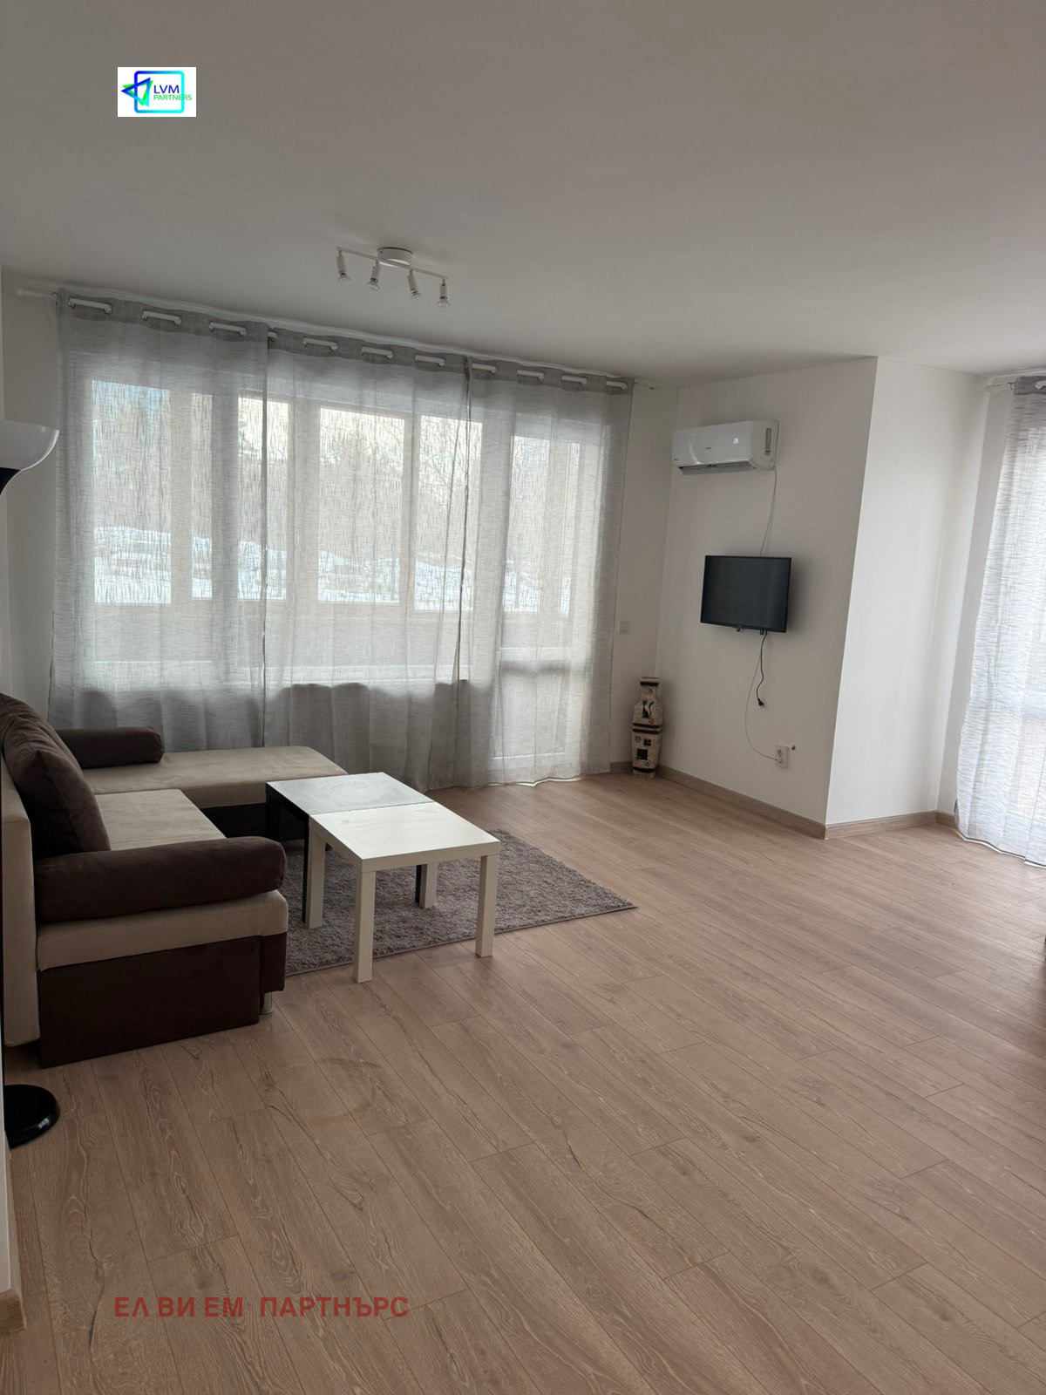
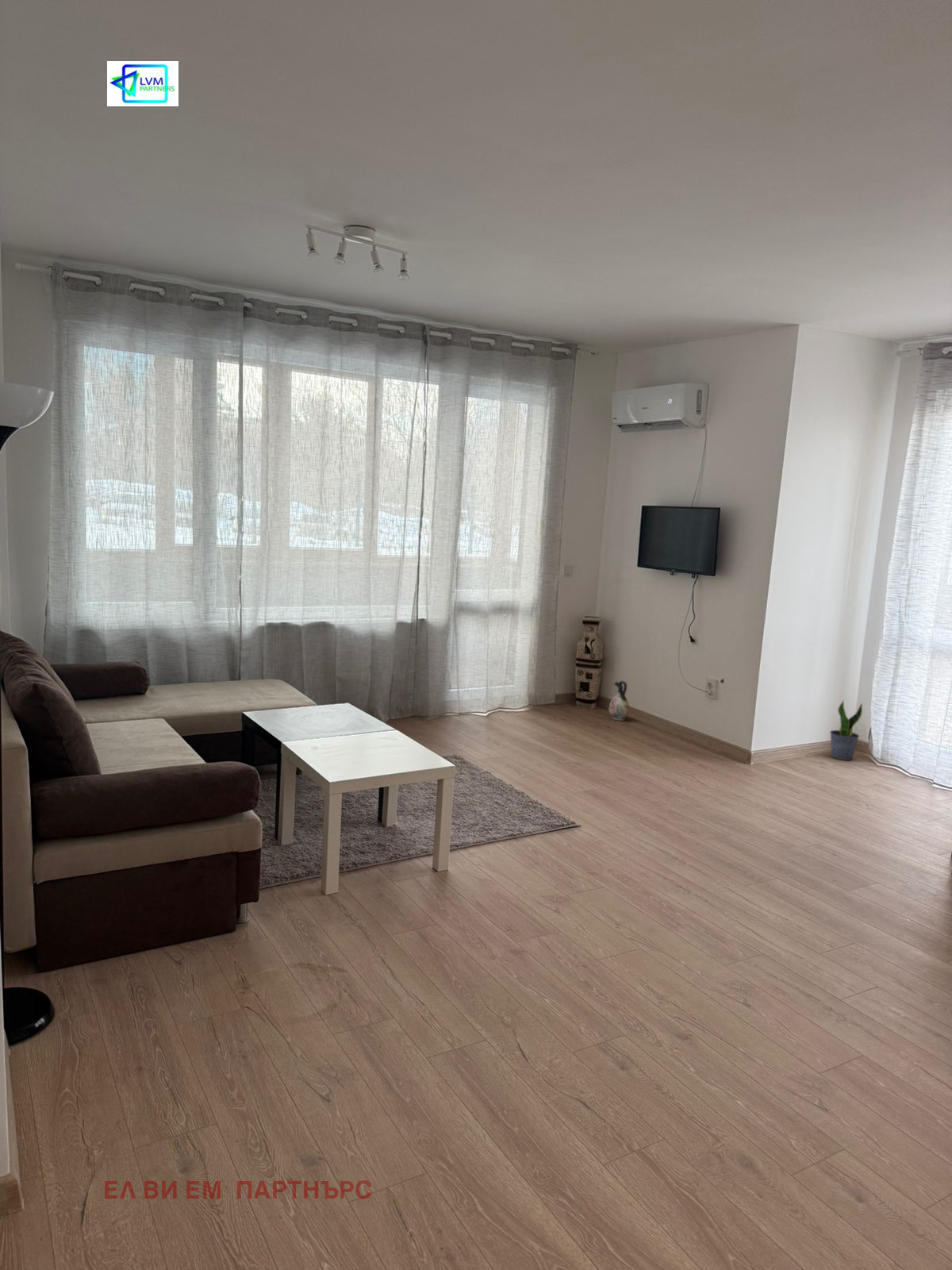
+ potted plant (845, 728)
+ ceramic jug (620, 699)
